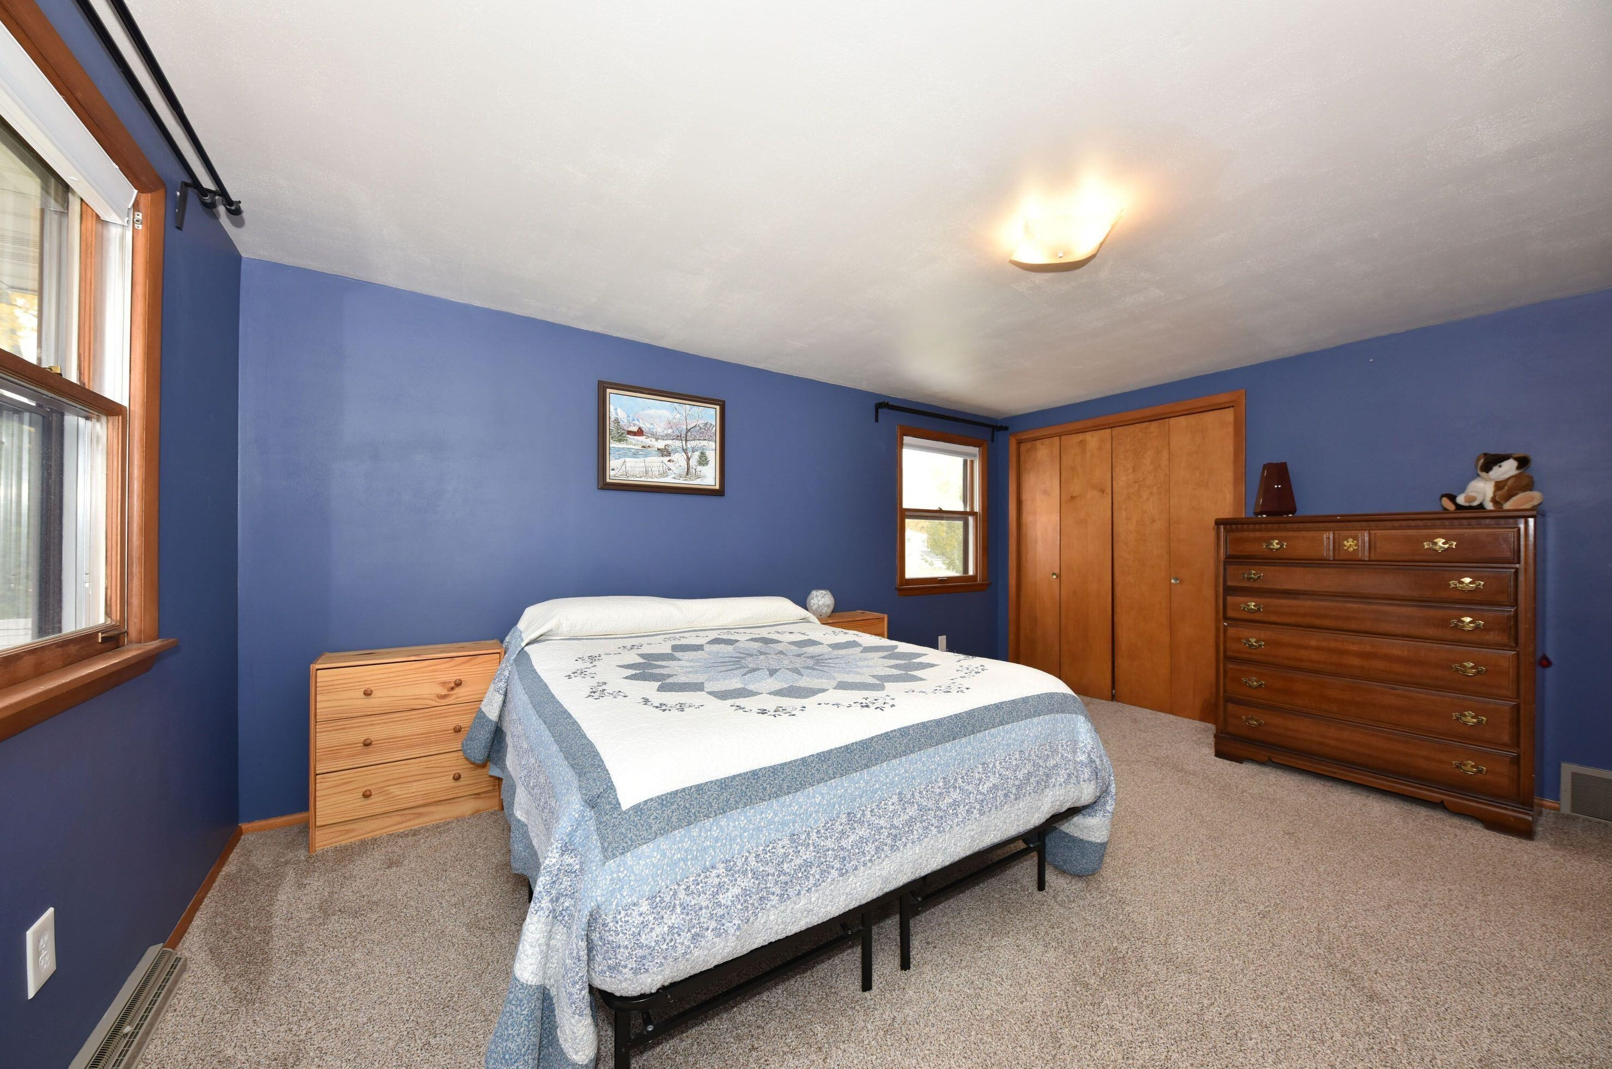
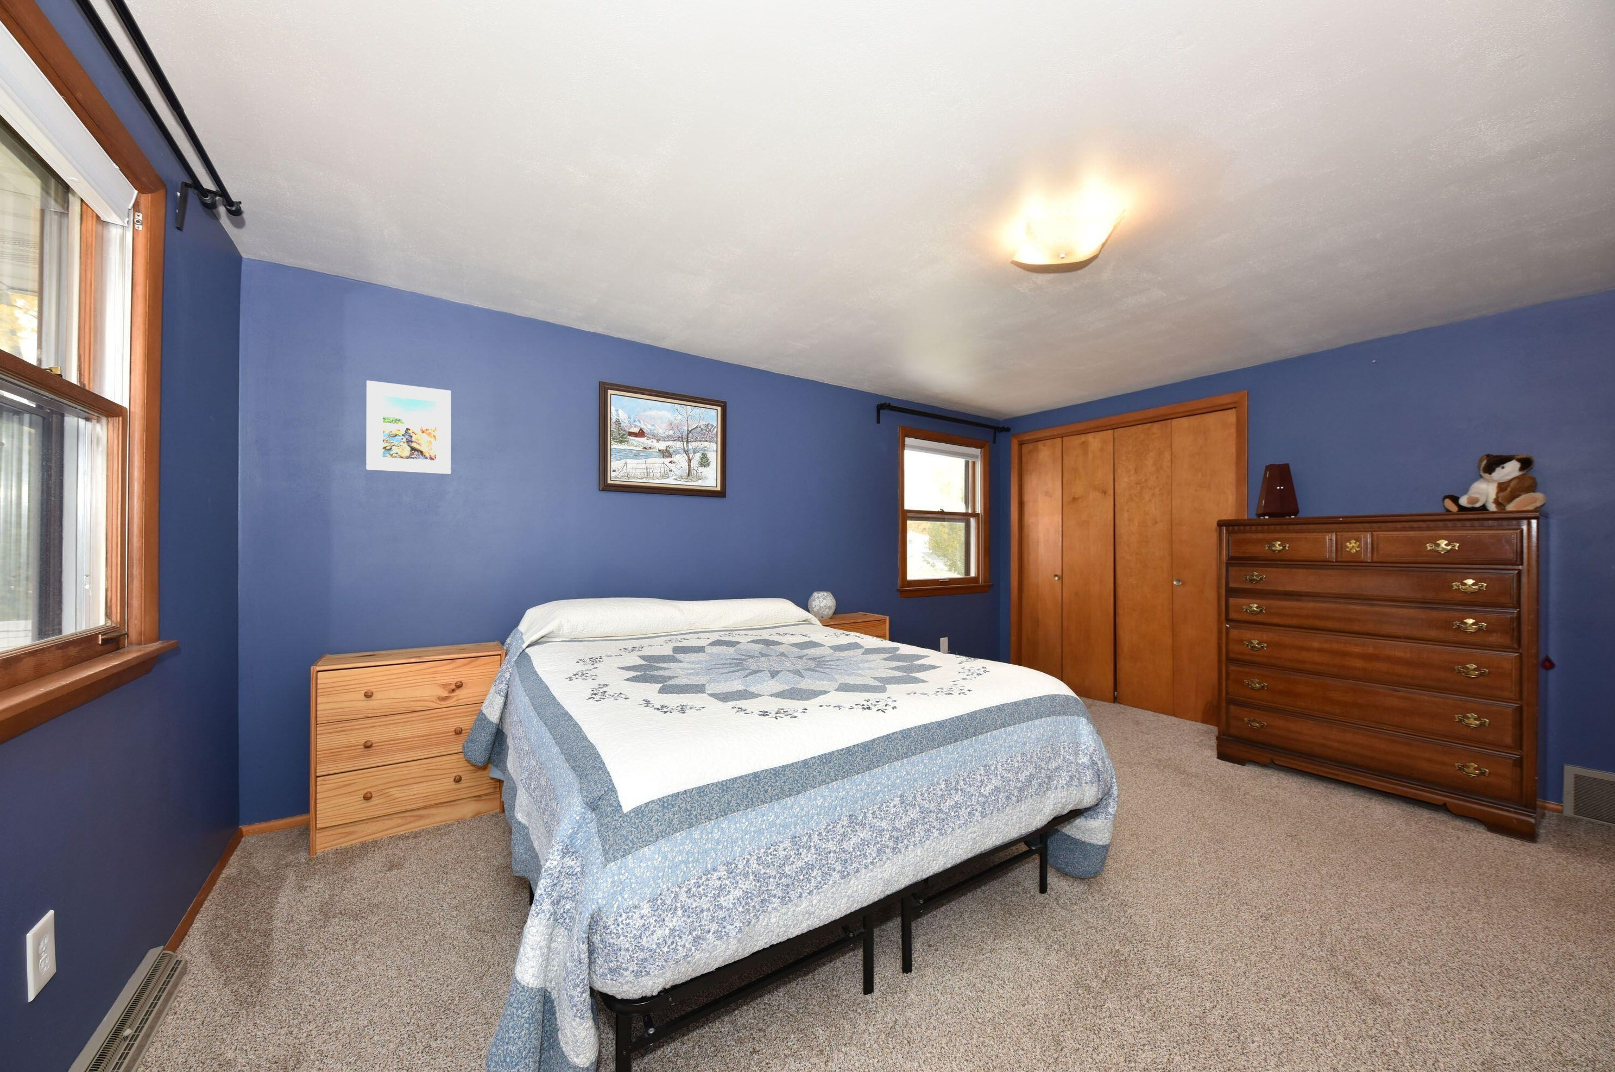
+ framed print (410, 428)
